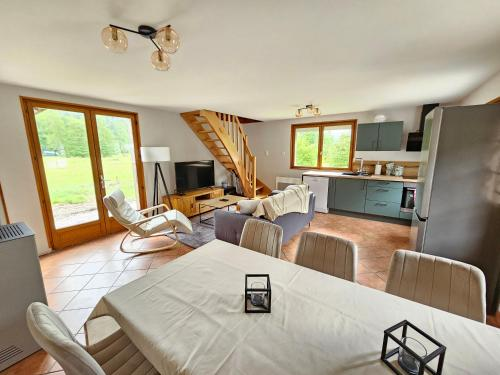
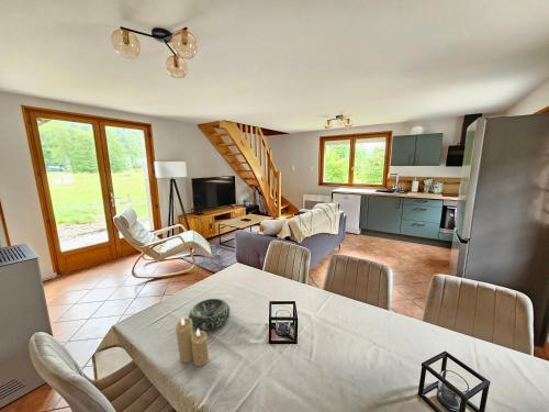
+ decorative bowl (210, 313)
+ candle (192, 338)
